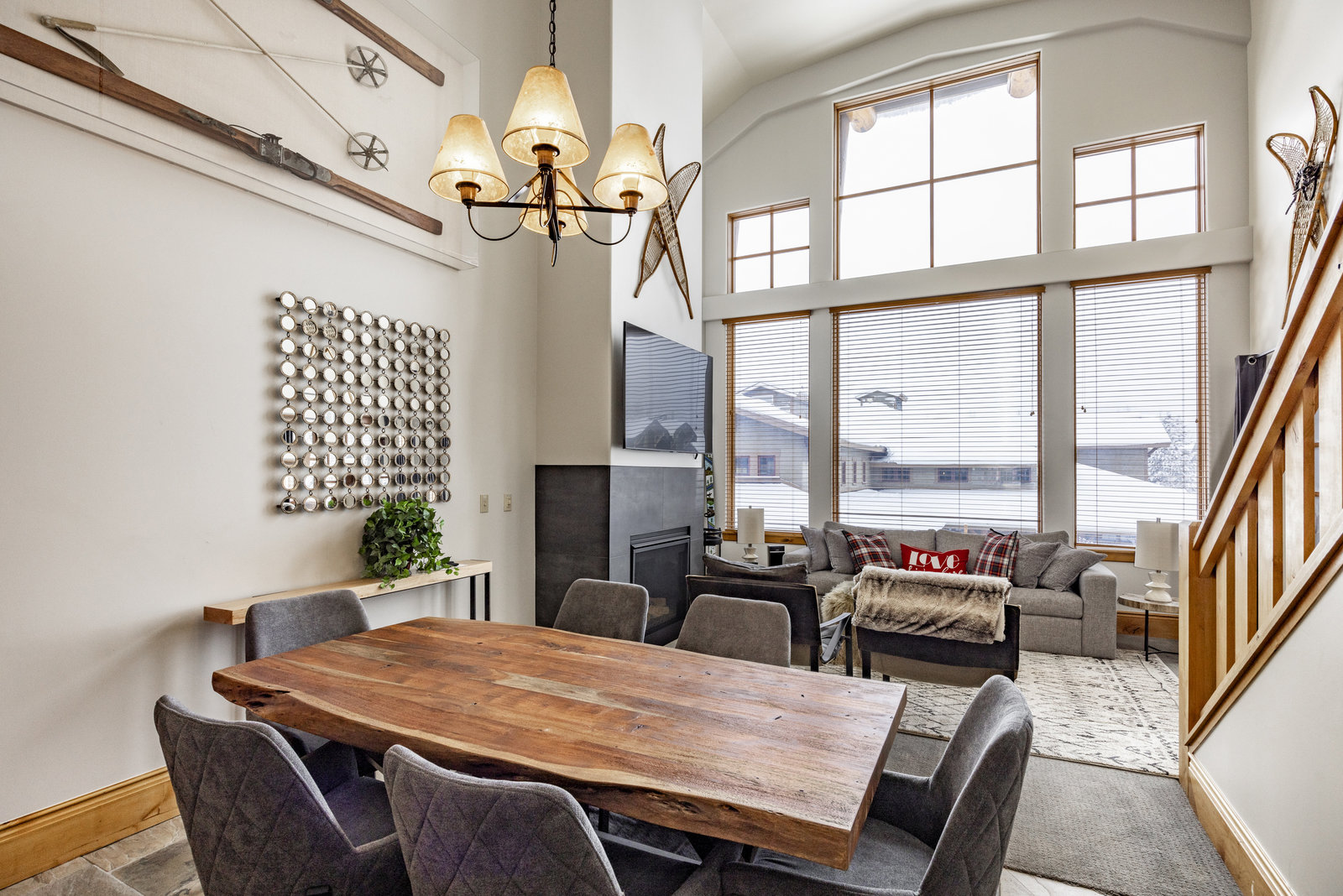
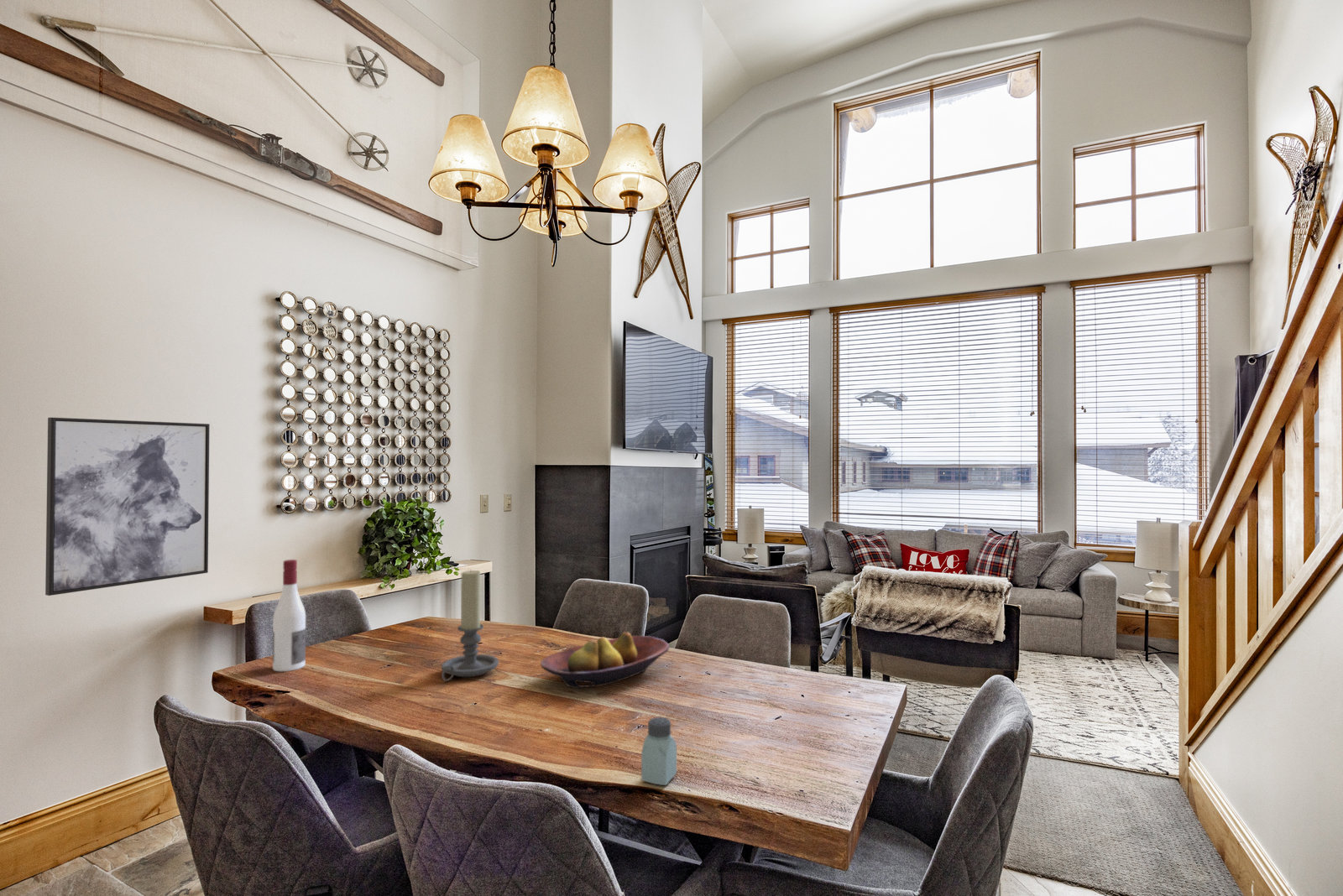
+ fruit bowl (608, 654)
+ wall art (134, 502)
+ candle holder (466, 622)
+ alcohol (290, 613)
+ saltshaker (659, 749)
